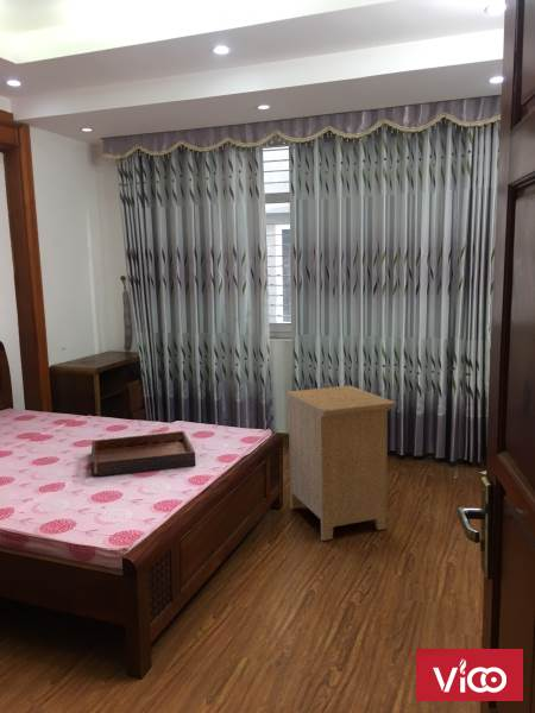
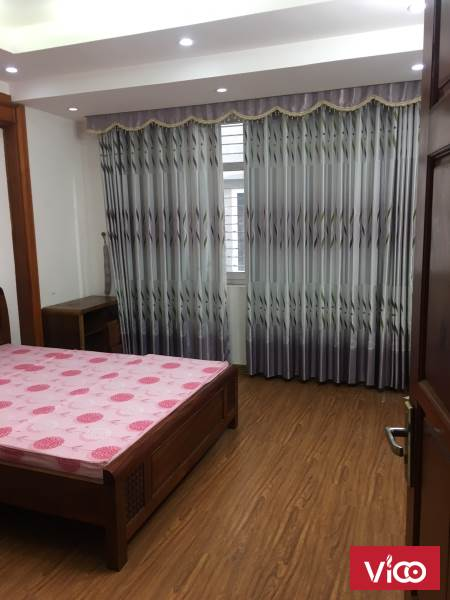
- serving tray (141, 452)
- nightstand (338, 458)
